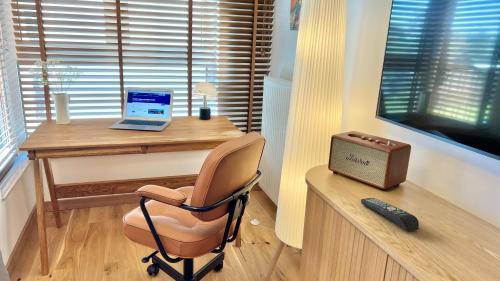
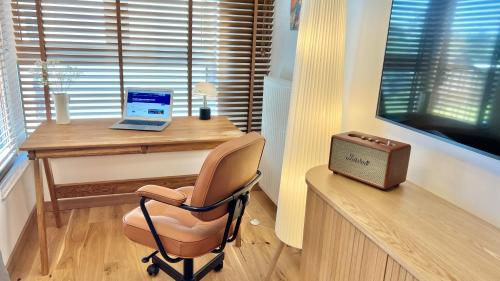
- remote control (388, 211)
